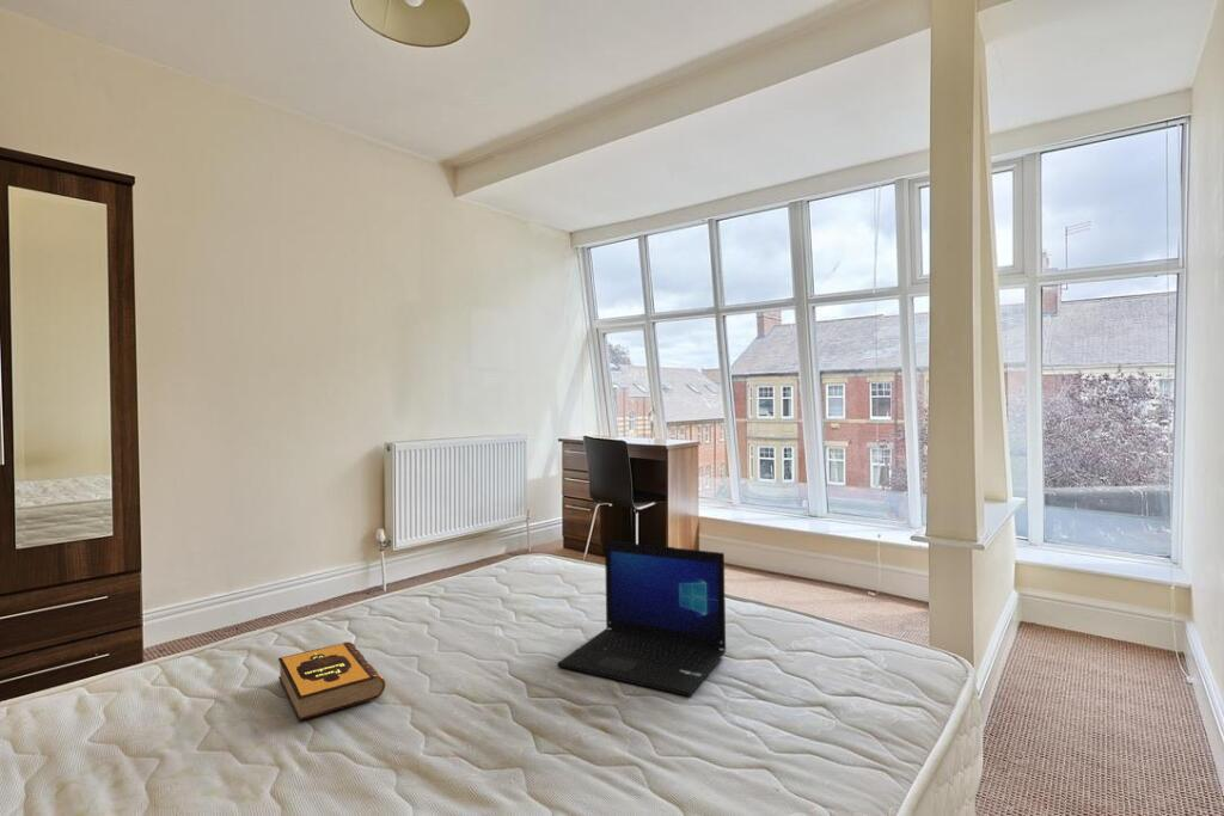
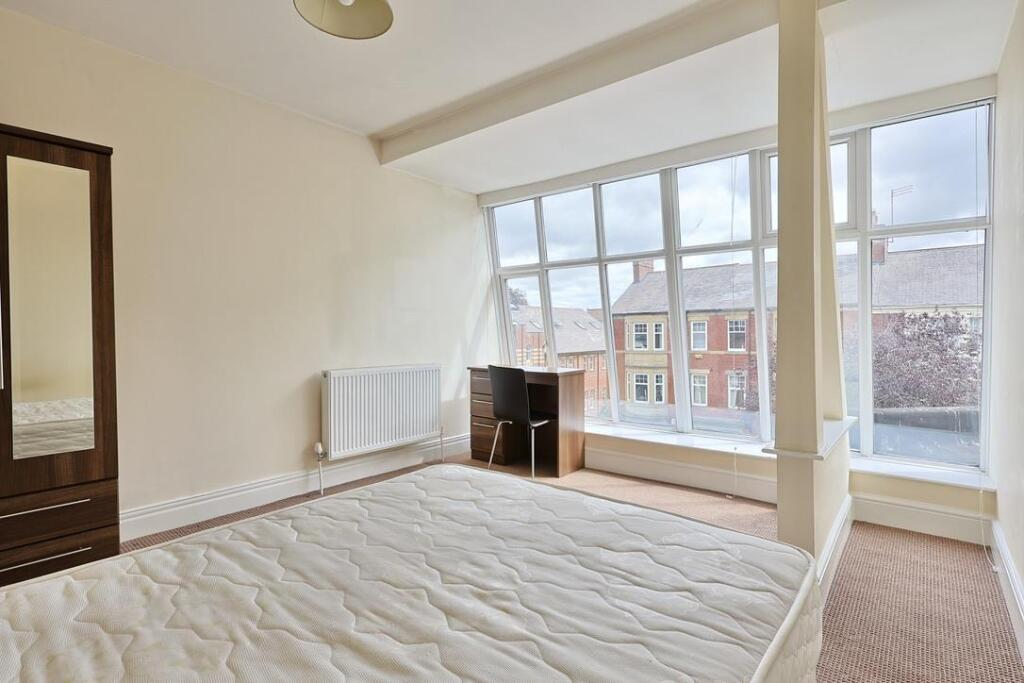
- laptop (642, 608)
- hardback book (330, 676)
